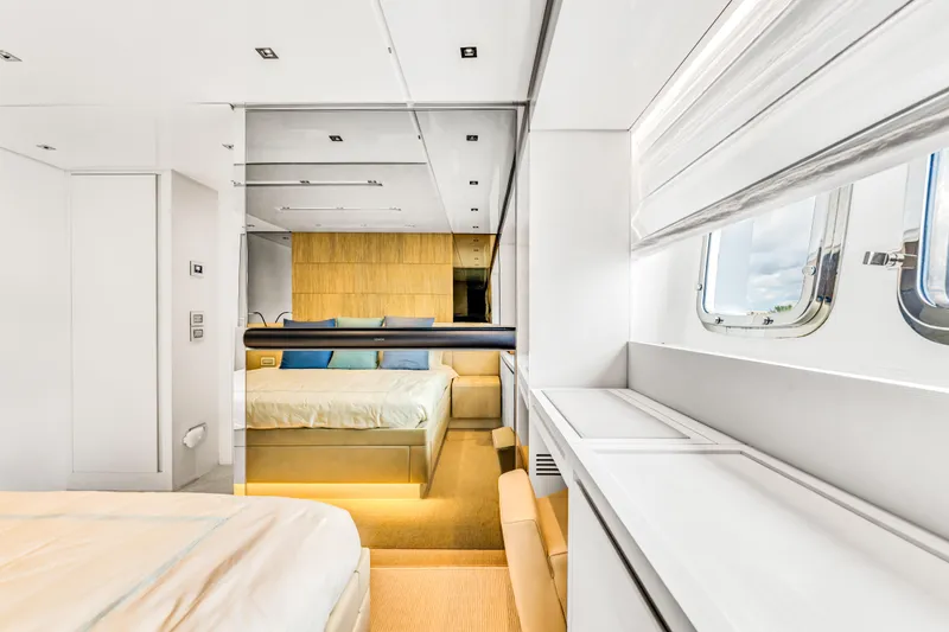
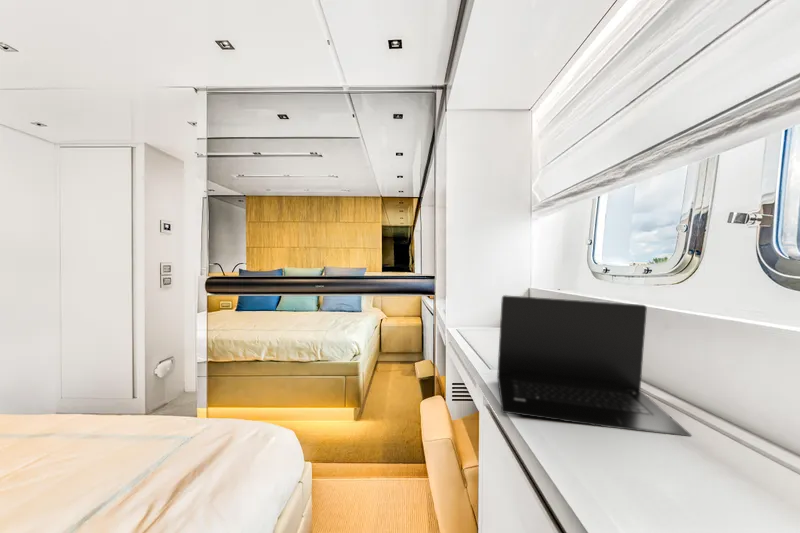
+ laptop (579, 354)
